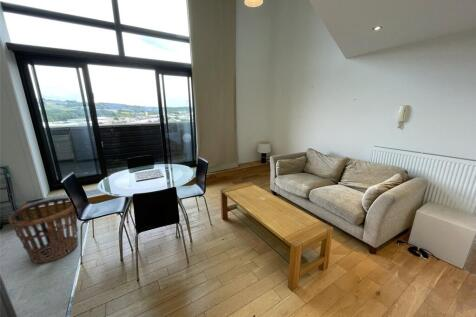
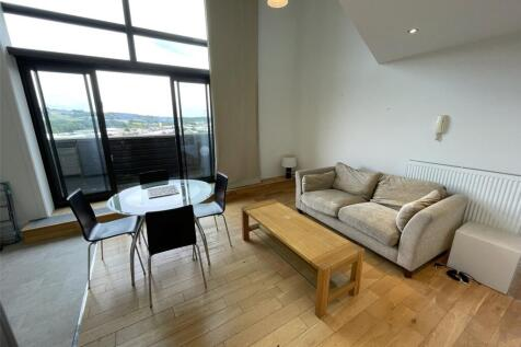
- basket (50, 229)
